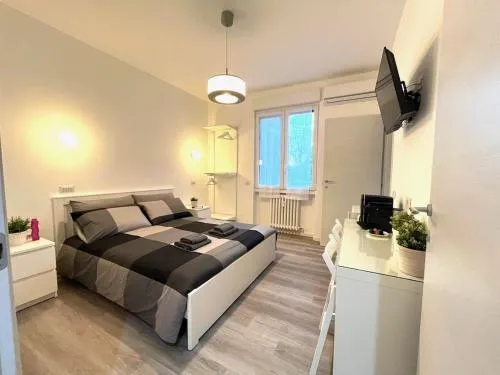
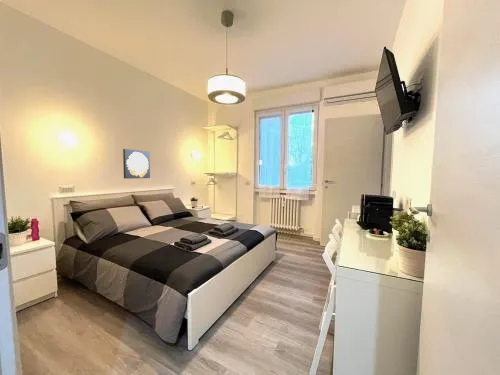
+ wall art (137, 164)
